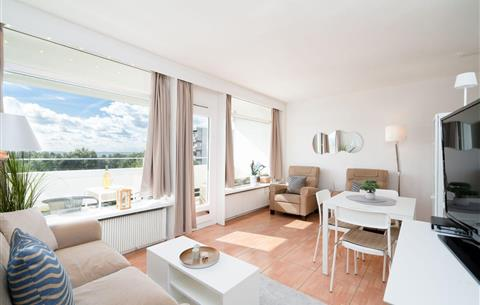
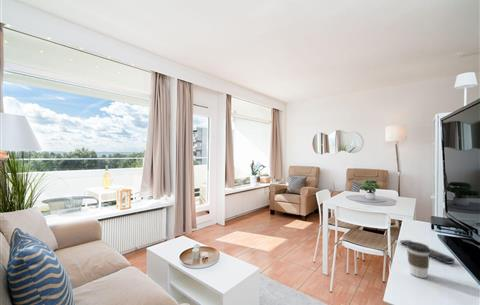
+ remote control (429, 248)
+ coffee cup (418, 259)
